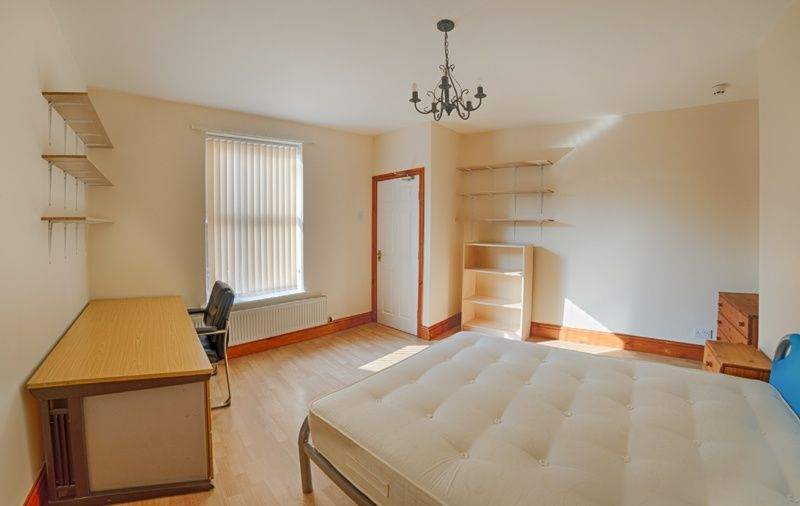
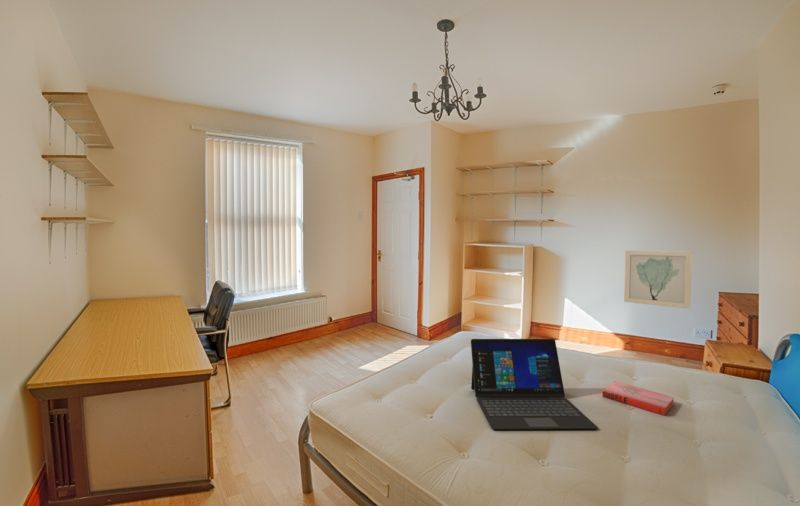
+ wall art (656, 278)
+ laptop (526, 378)
+ hardback book (637, 396)
